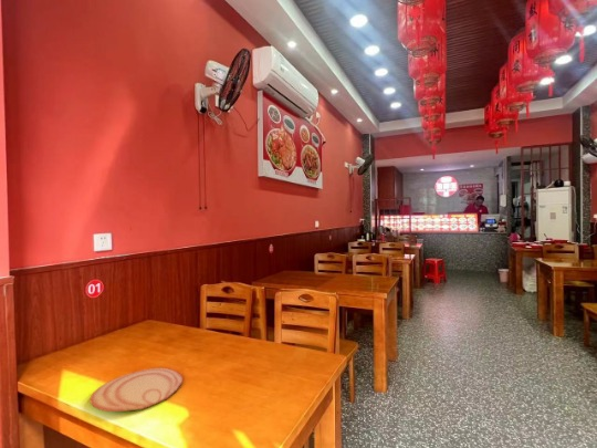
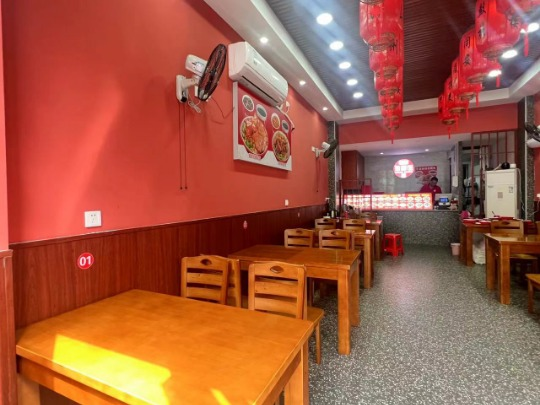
- plate (138, 384)
